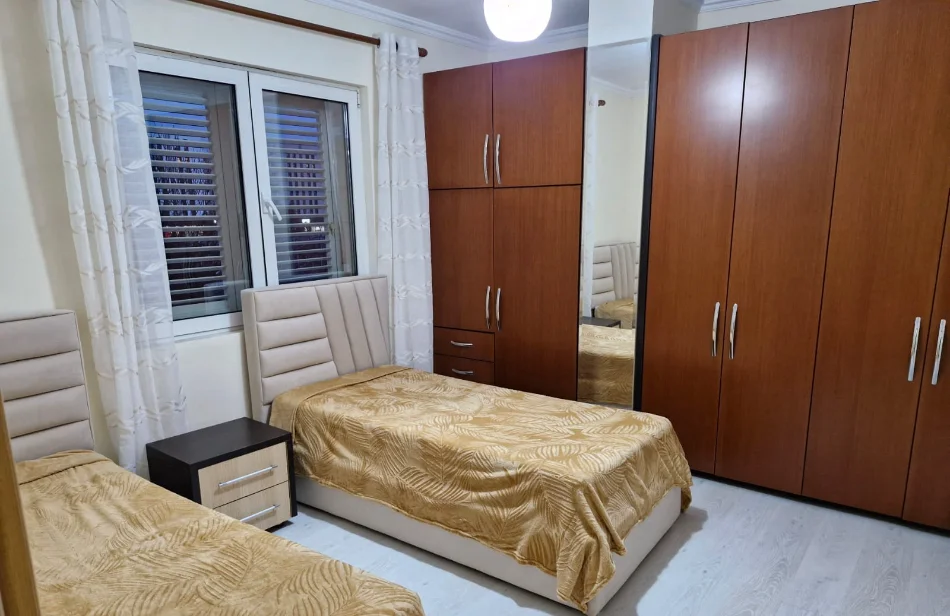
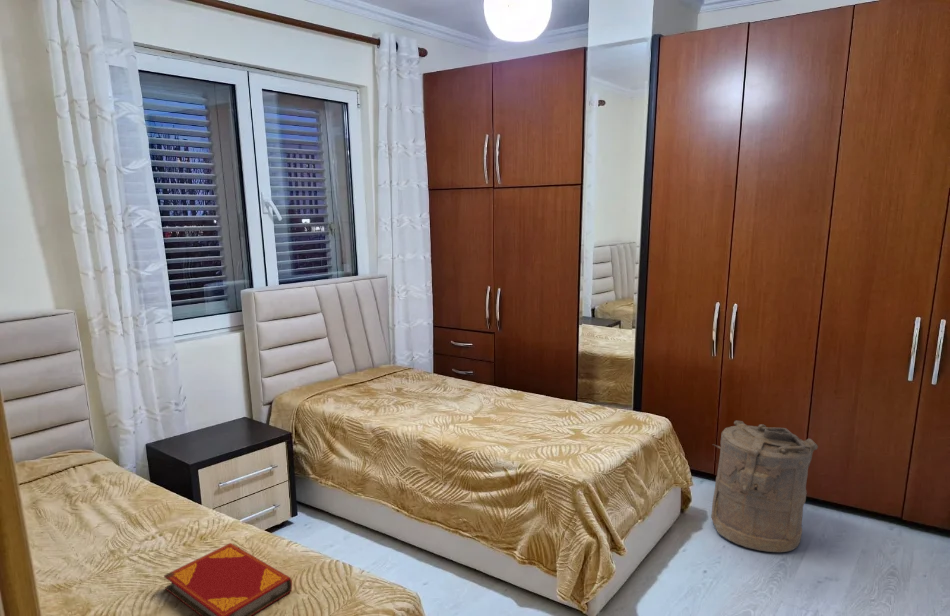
+ laundry hamper (757, 481)
+ hardback book (228, 583)
